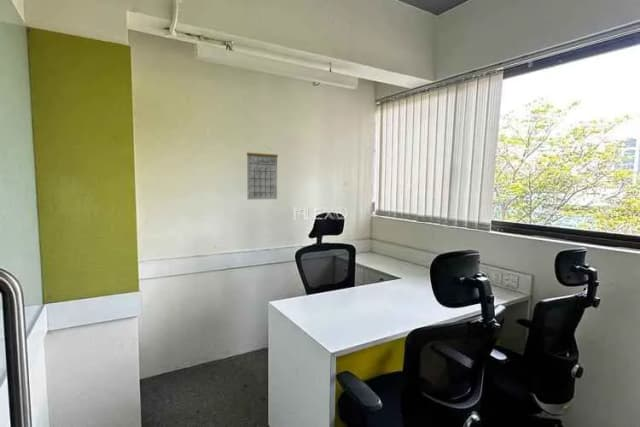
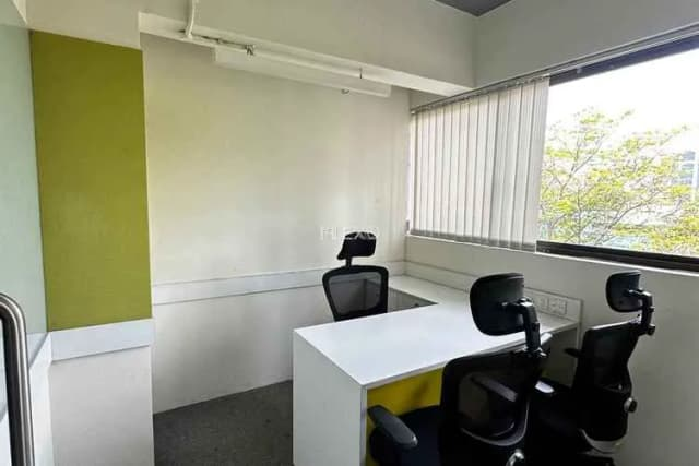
- calendar (262, 171)
